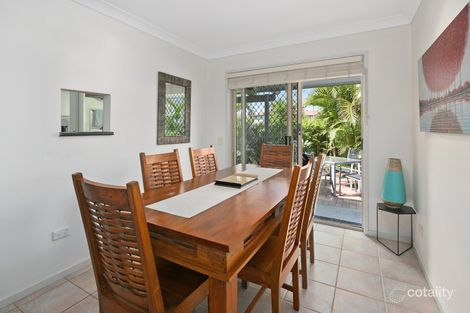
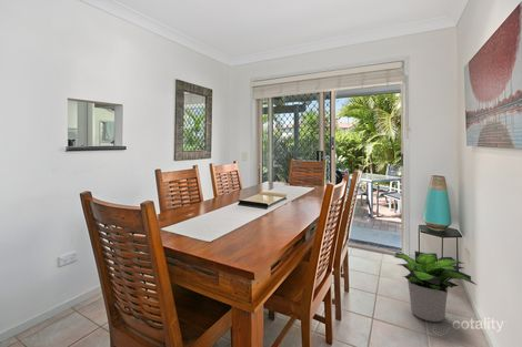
+ potted plant (431, 288)
